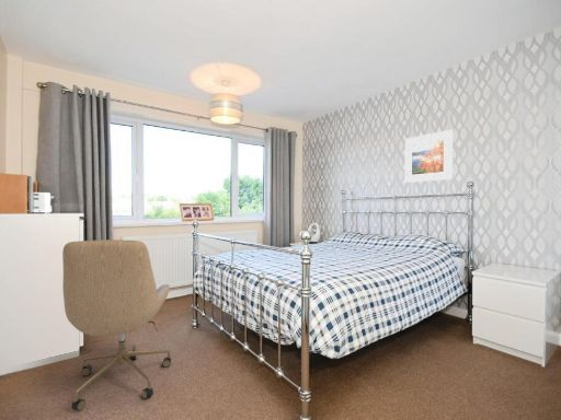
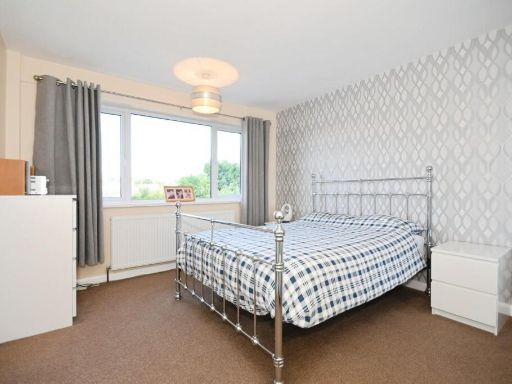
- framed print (427, 158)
- chair (121, 308)
